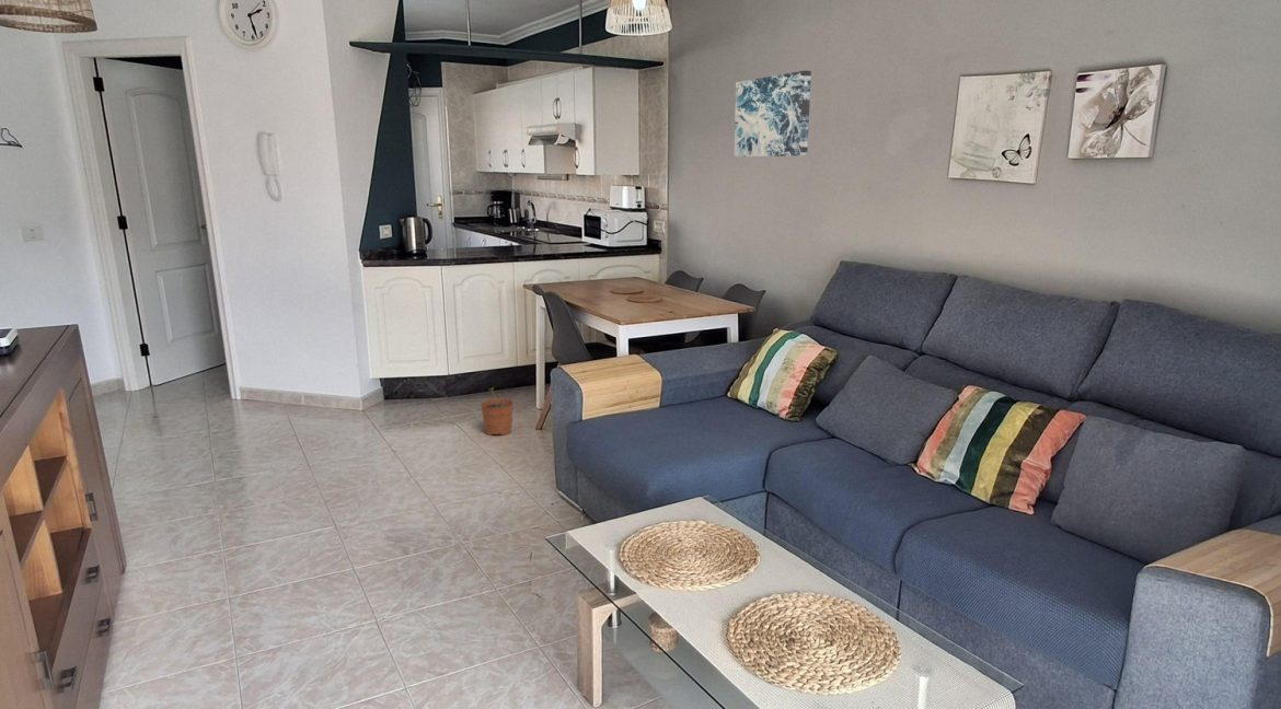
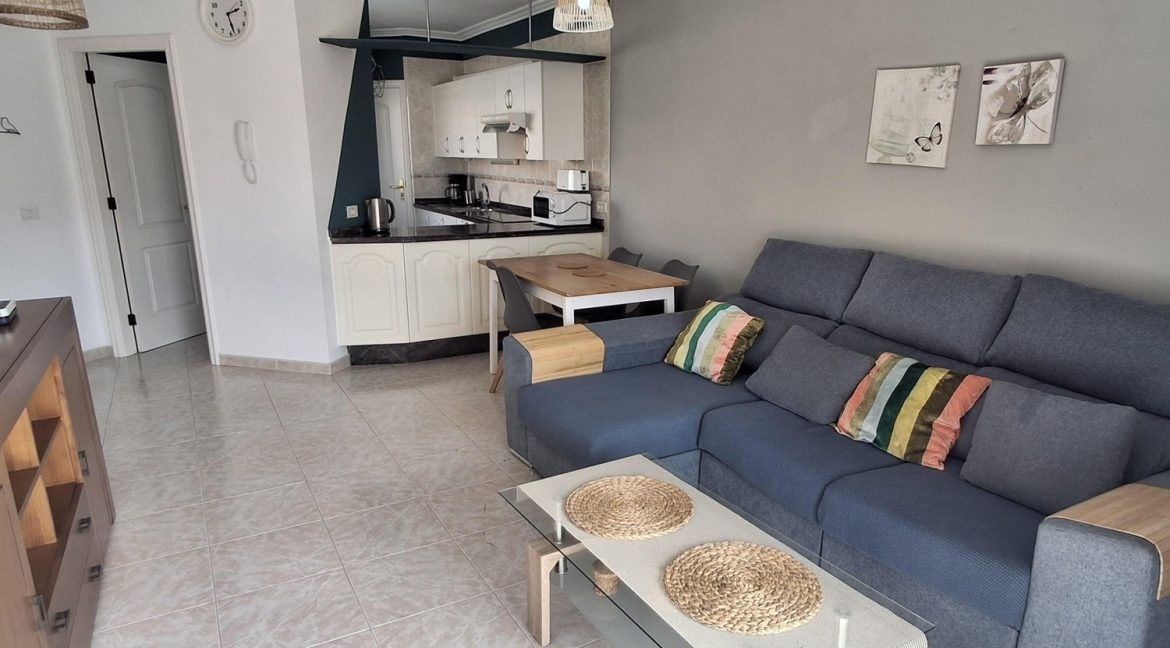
- wall art (770, 117)
- plant pot (497, 410)
